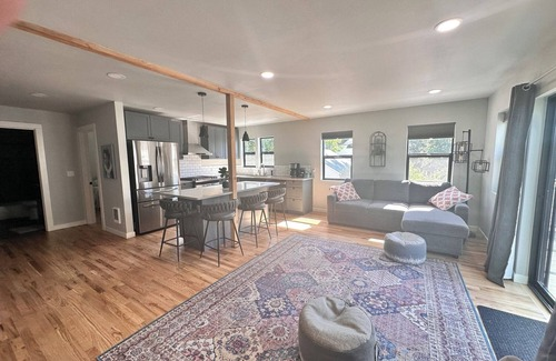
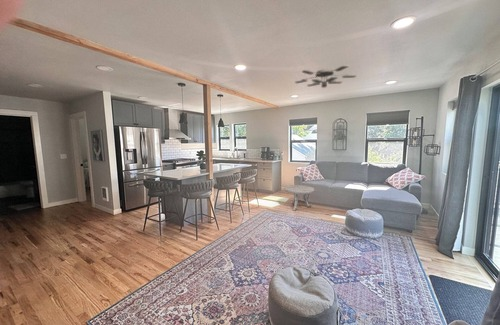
+ ceiling fan (324, 78)
+ side table (297, 197)
